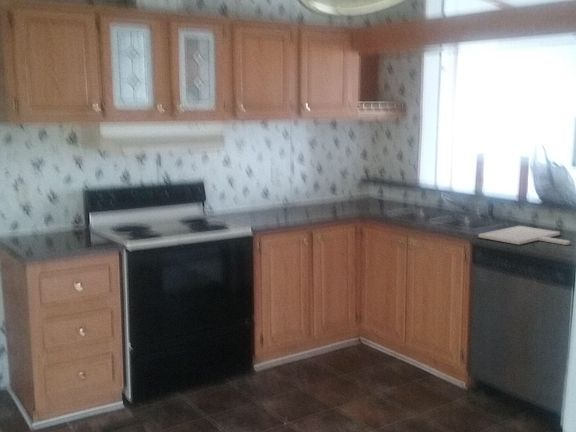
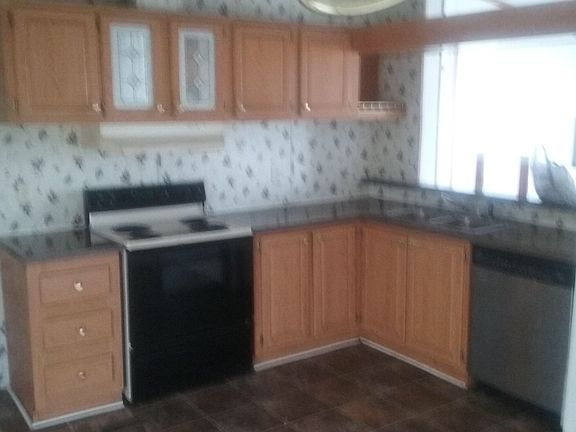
- cutting board (532, 236)
